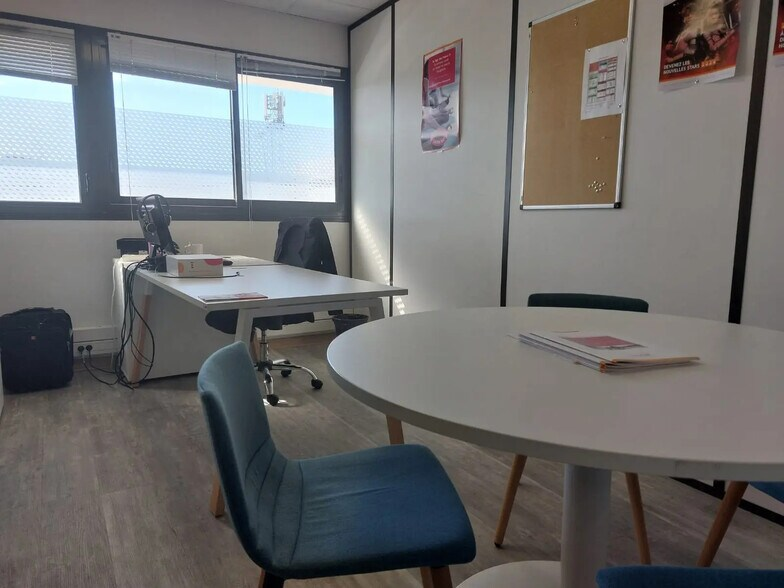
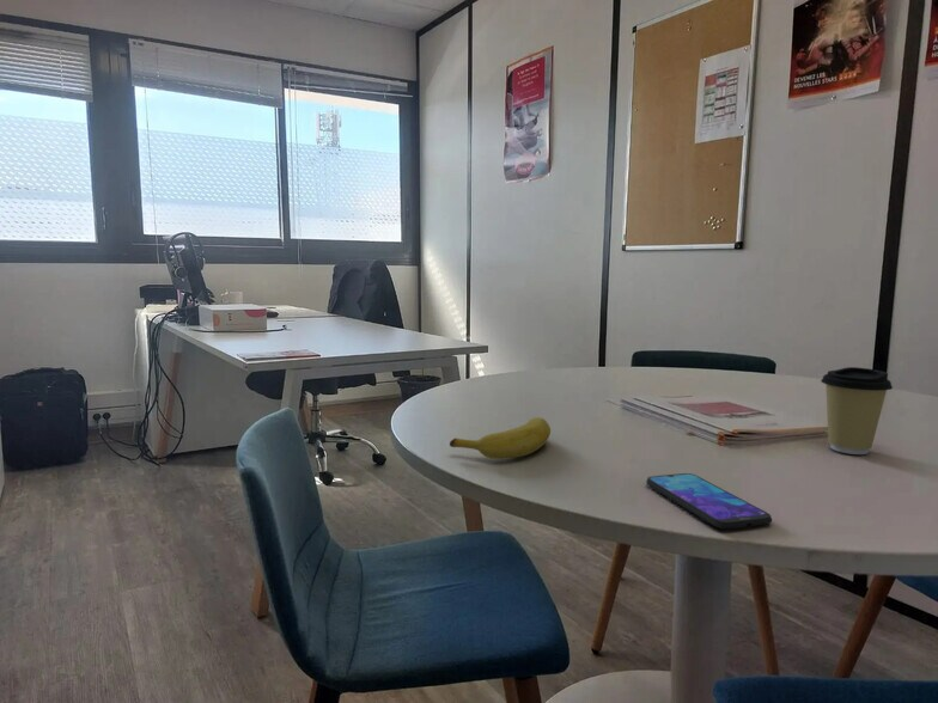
+ coffee cup (853, 410)
+ banana (510, 435)
+ smartphone (704, 499)
